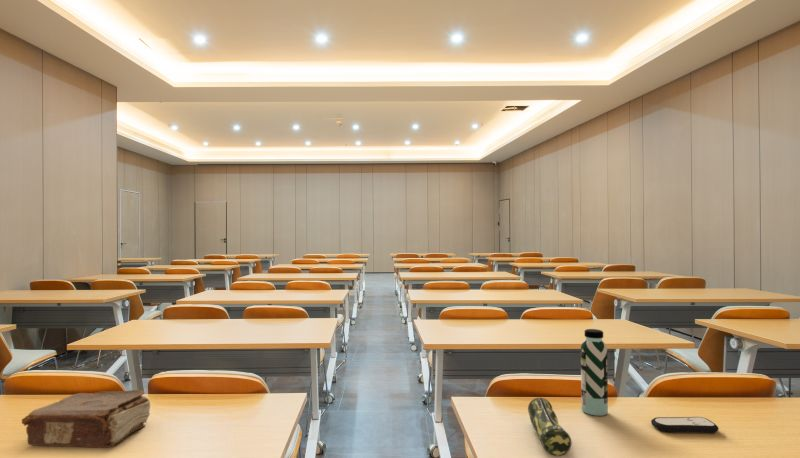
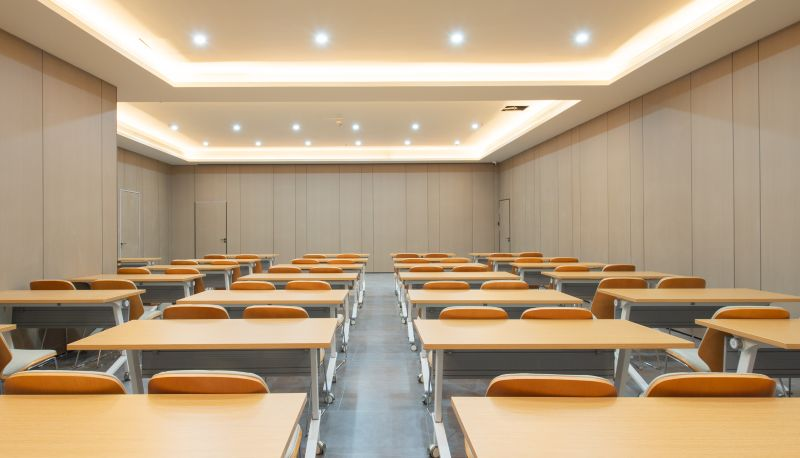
- water bottle (594, 370)
- remote control (683, 424)
- pencil case (548, 426)
- book (92, 416)
